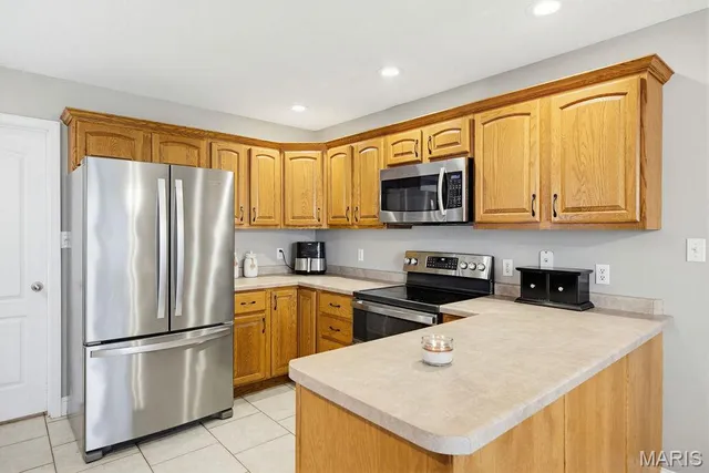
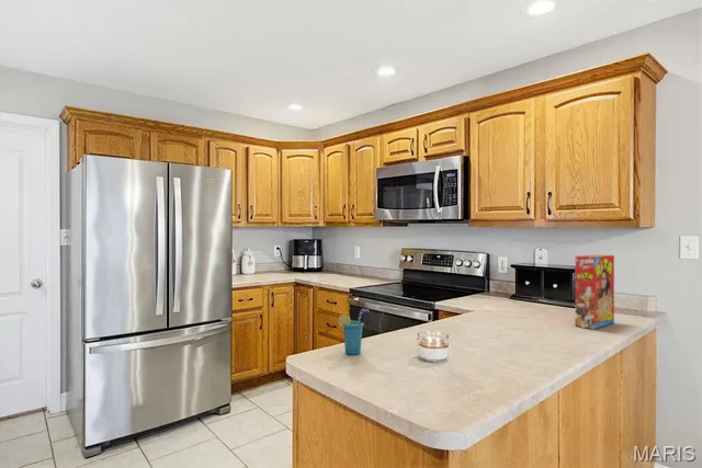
+ cup (354, 331)
+ cereal box (595, 289)
